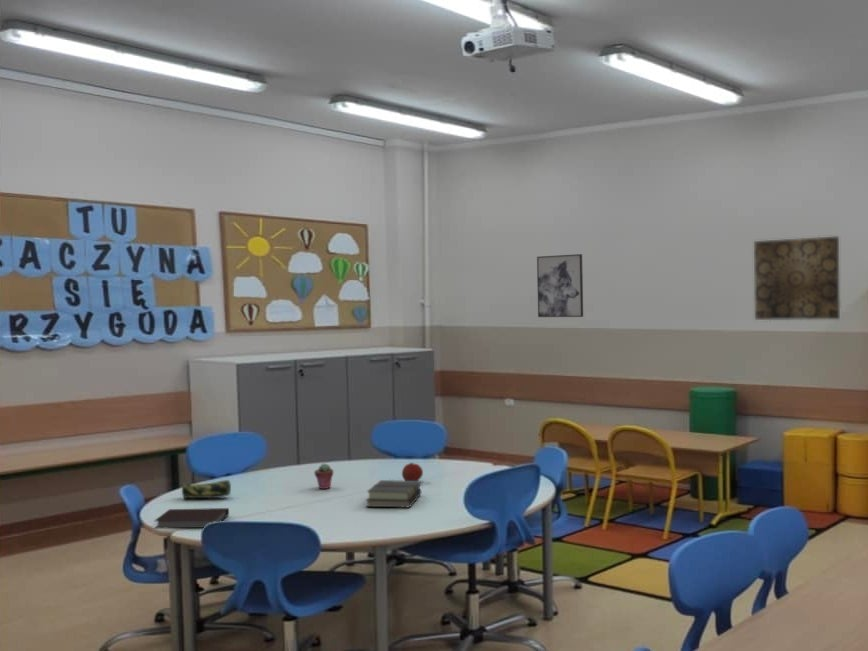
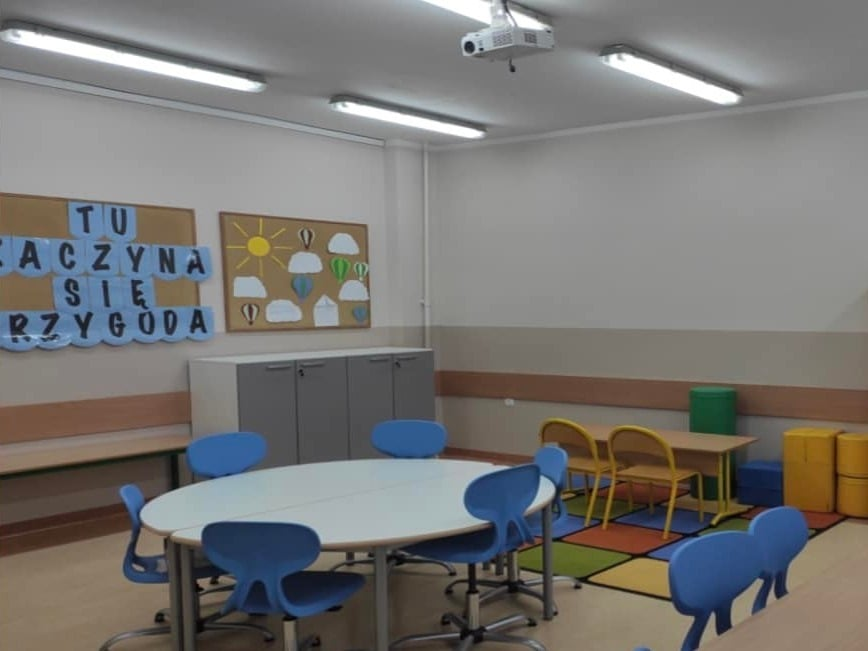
- notebook (192, 517)
- book (394, 493)
- fruit (412, 472)
- pencil case (205, 489)
- wall art (795, 279)
- wall art (559, 286)
- potted succulent (324, 475)
